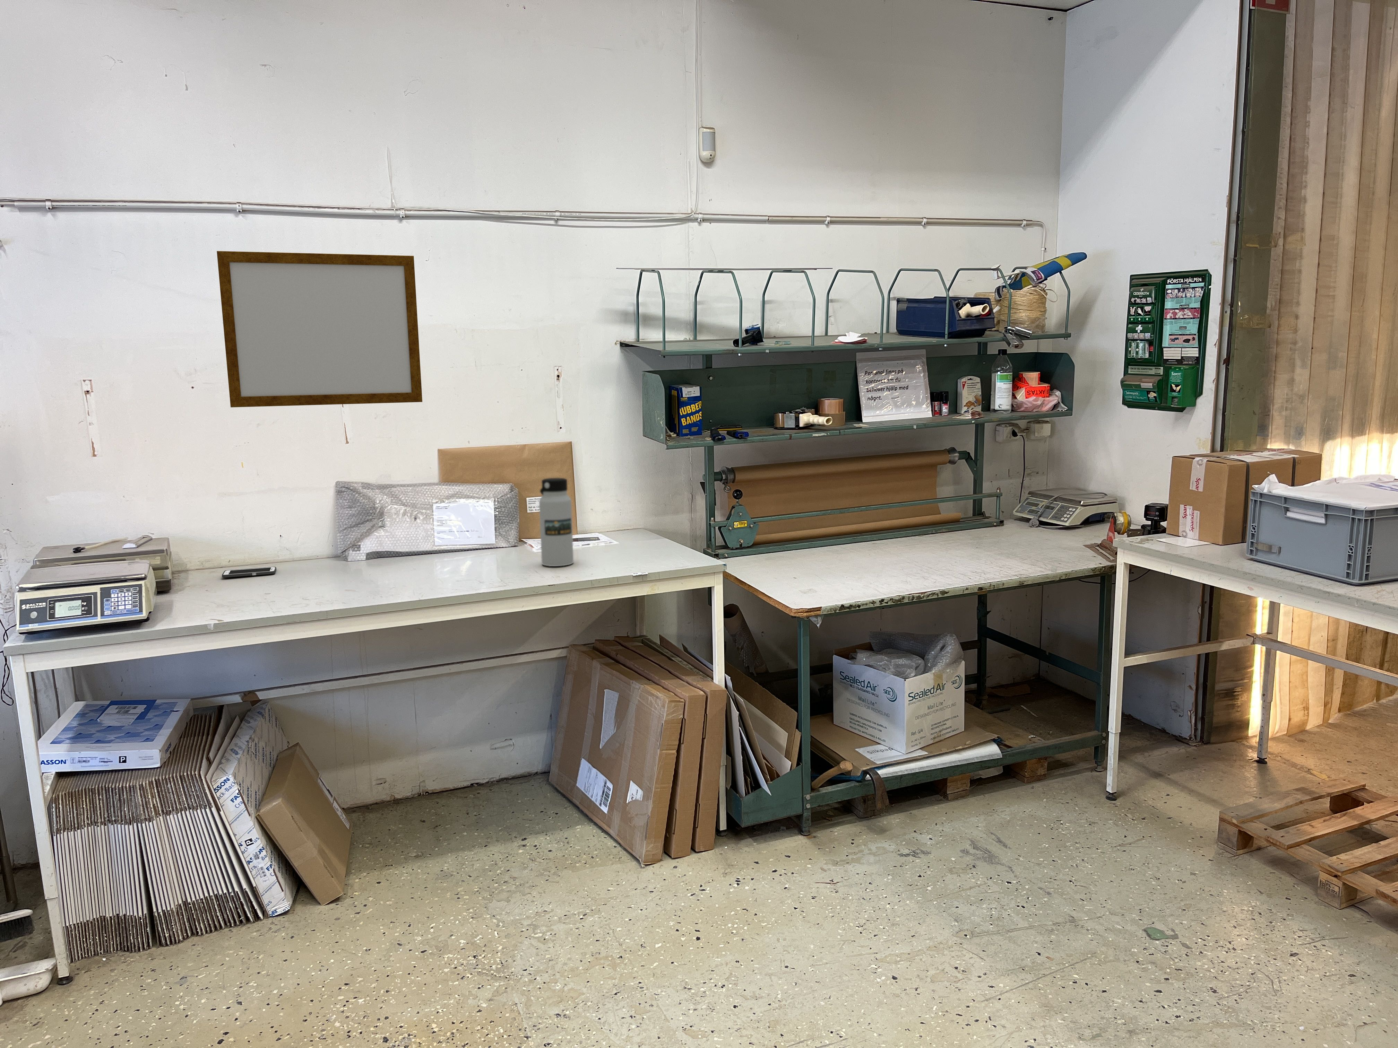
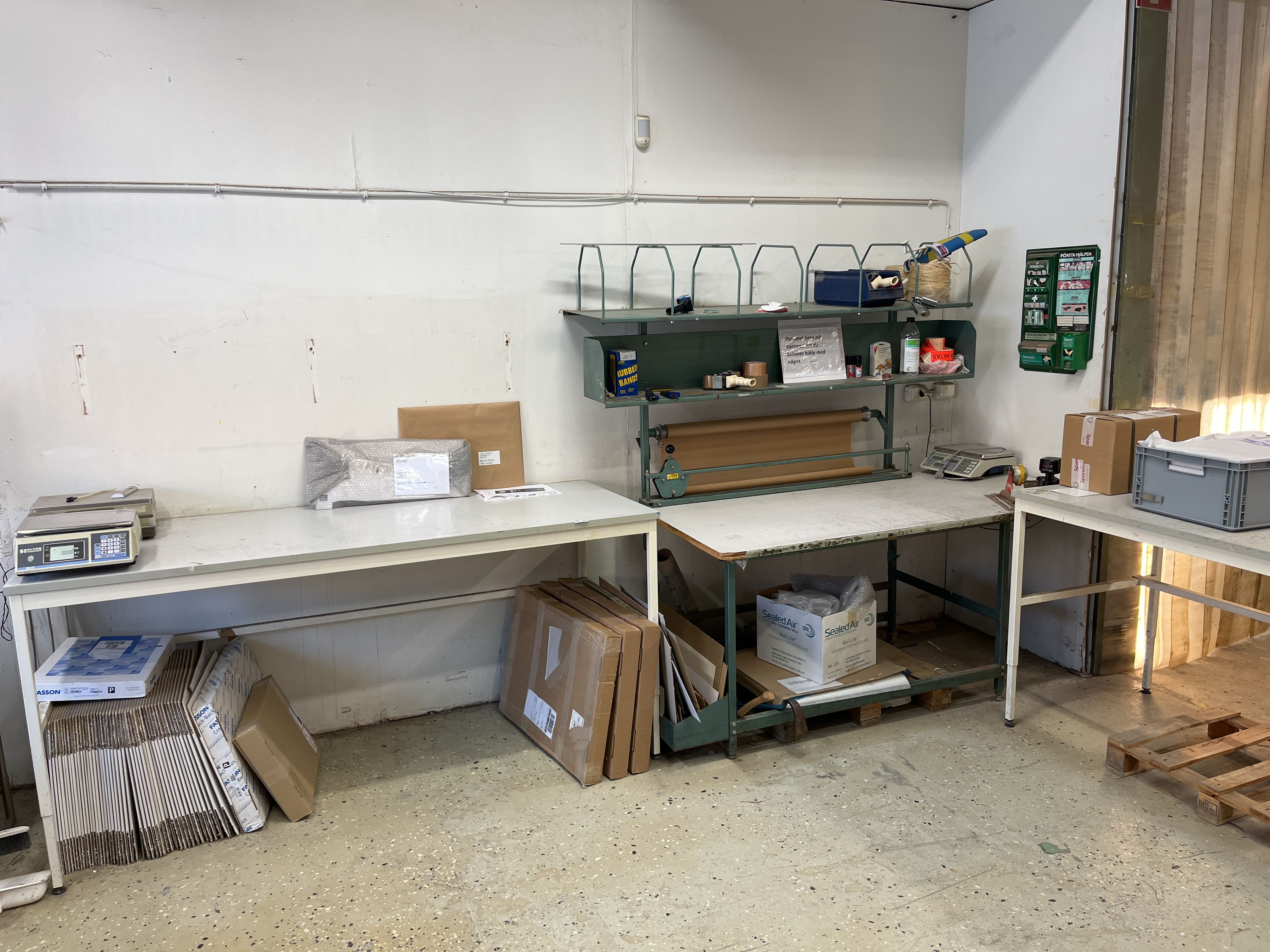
- cell phone (250, 572)
- water bottle (556, 521)
- writing board (324, 330)
